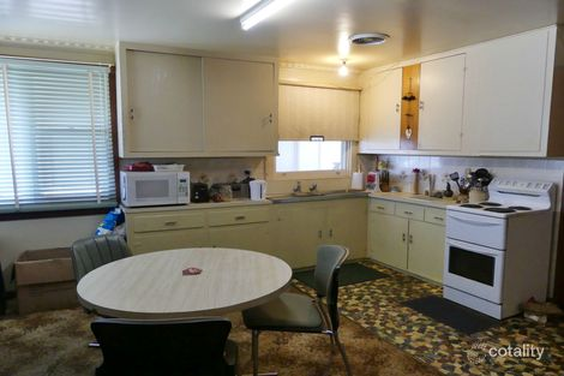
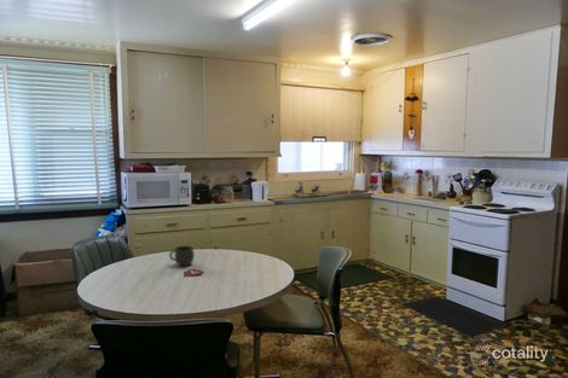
+ mug (181, 256)
